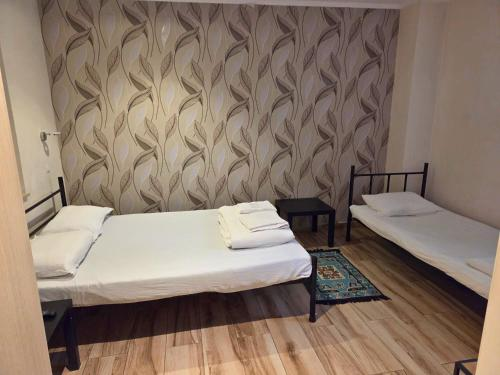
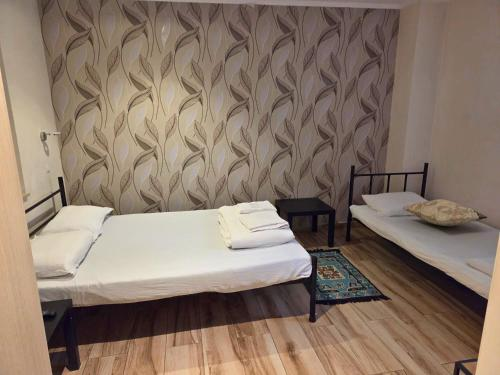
+ decorative pillow (442, 212)
